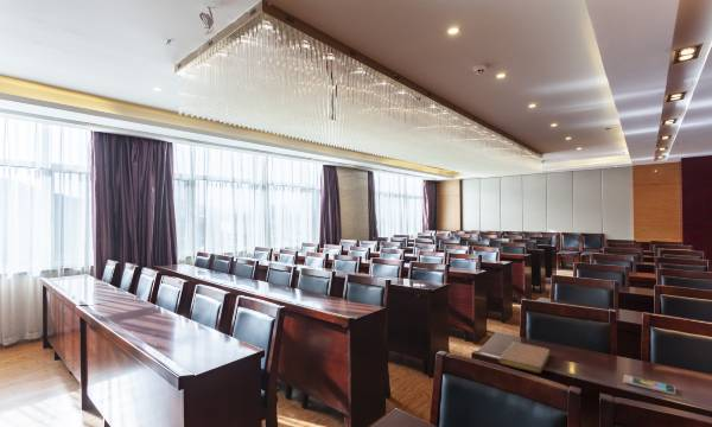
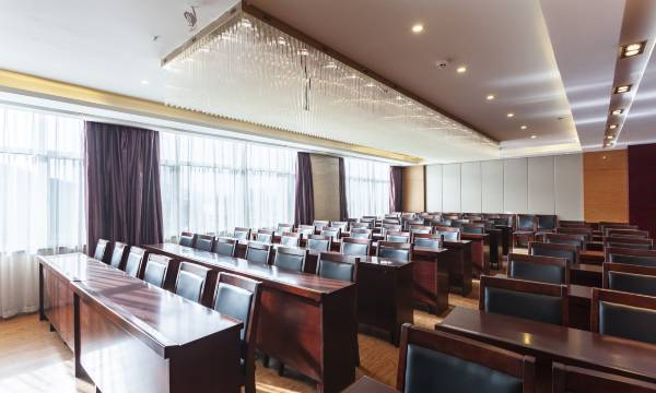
- notebook (525, 356)
- smartphone (648, 383)
